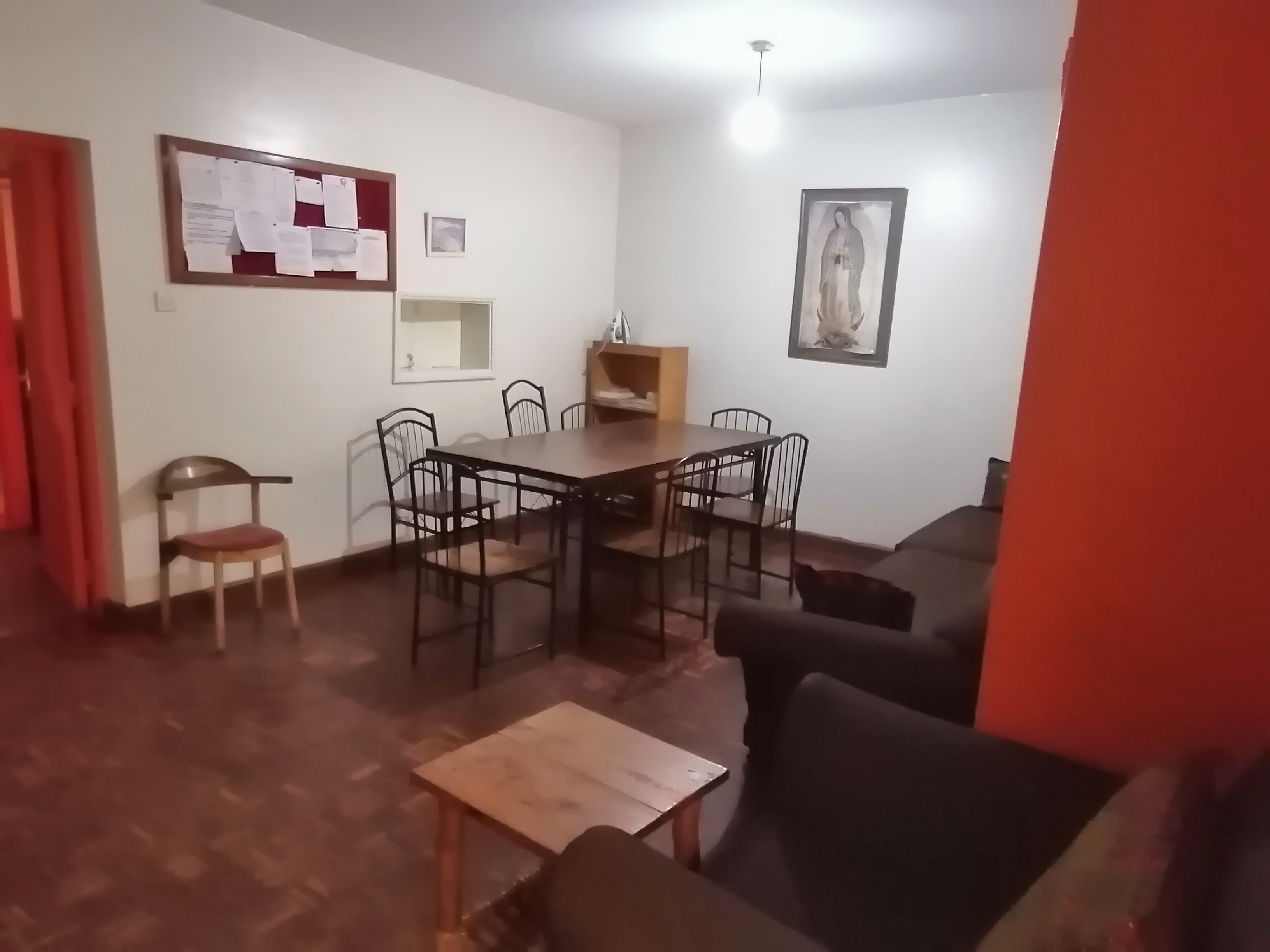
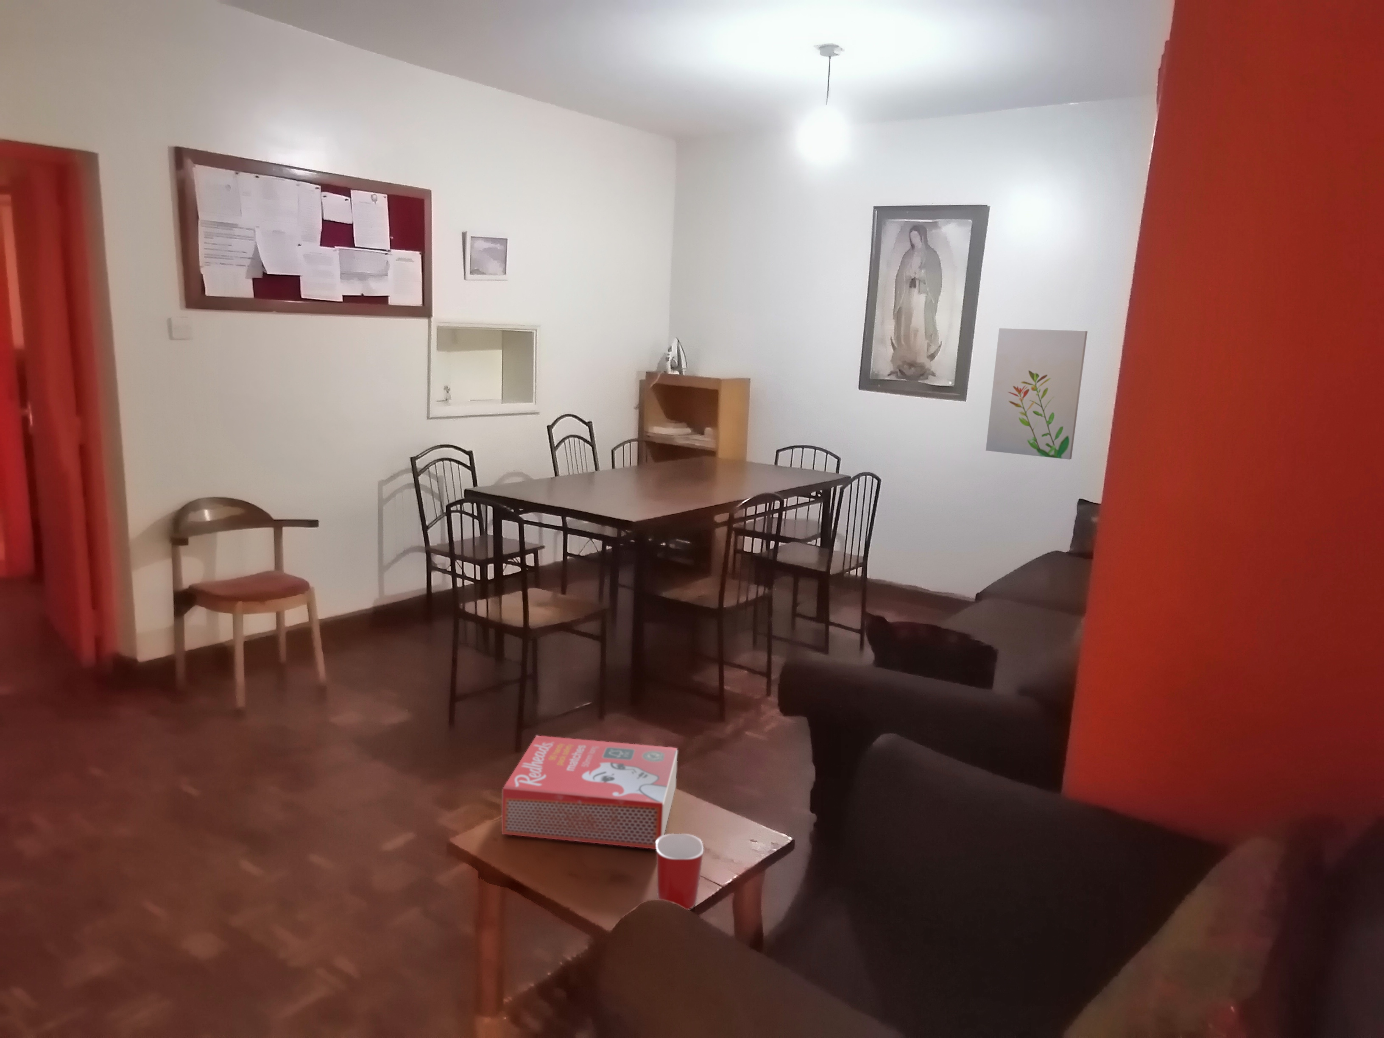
+ mug (677, 866)
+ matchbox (594, 788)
+ wall art (1034, 393)
